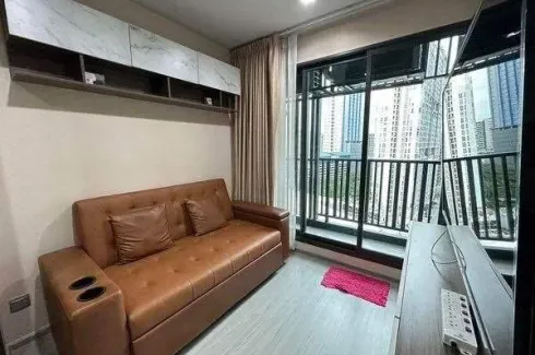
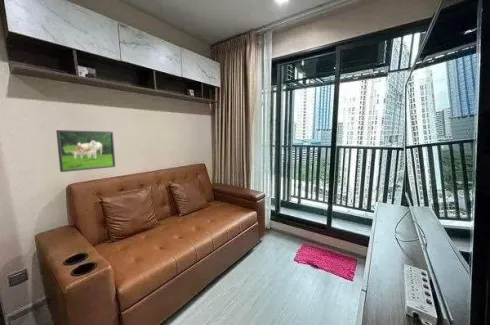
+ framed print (88, 150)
